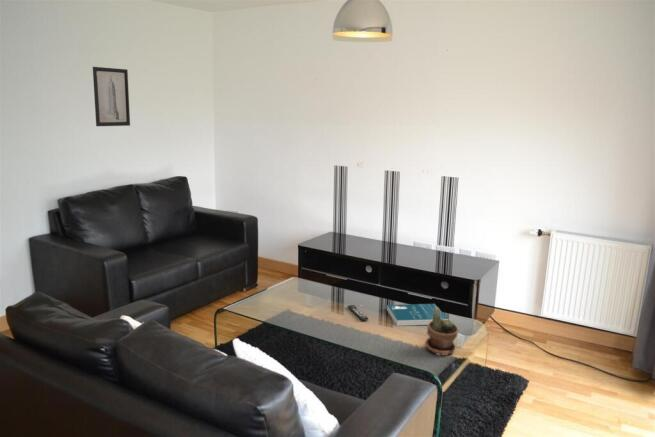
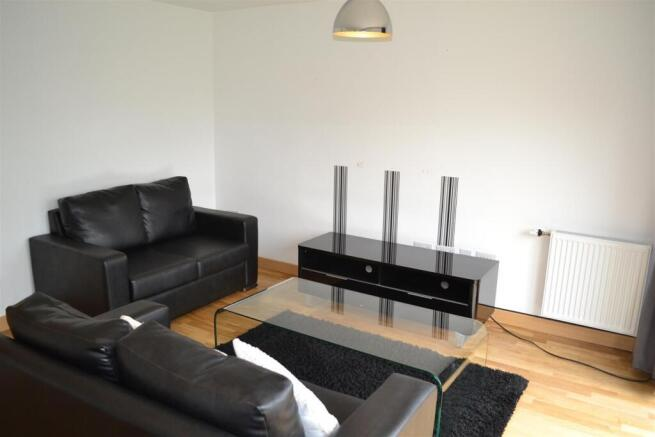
- potted plant (442, 328)
- remote control (357, 312)
- wall art (112, 97)
- book (416, 314)
